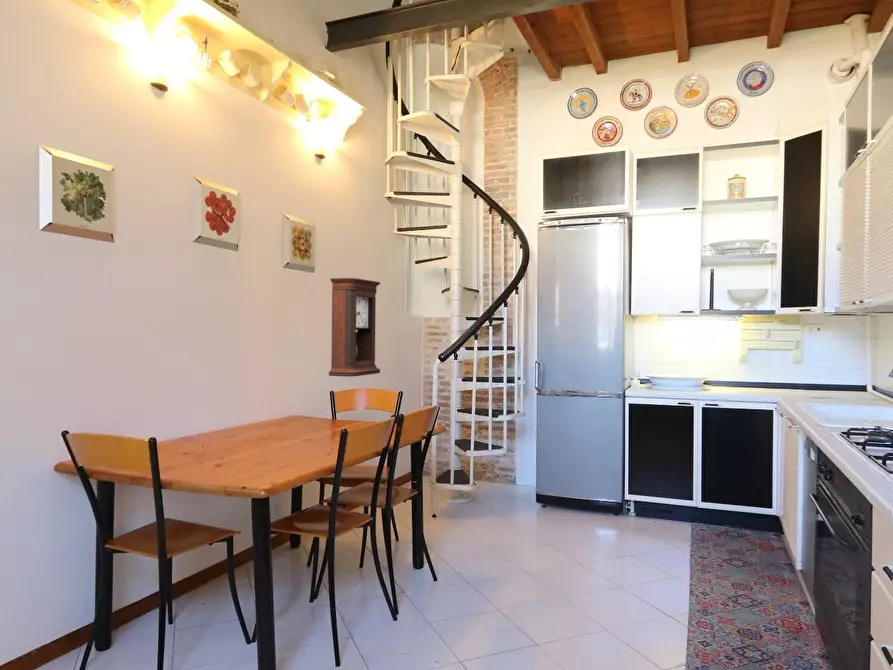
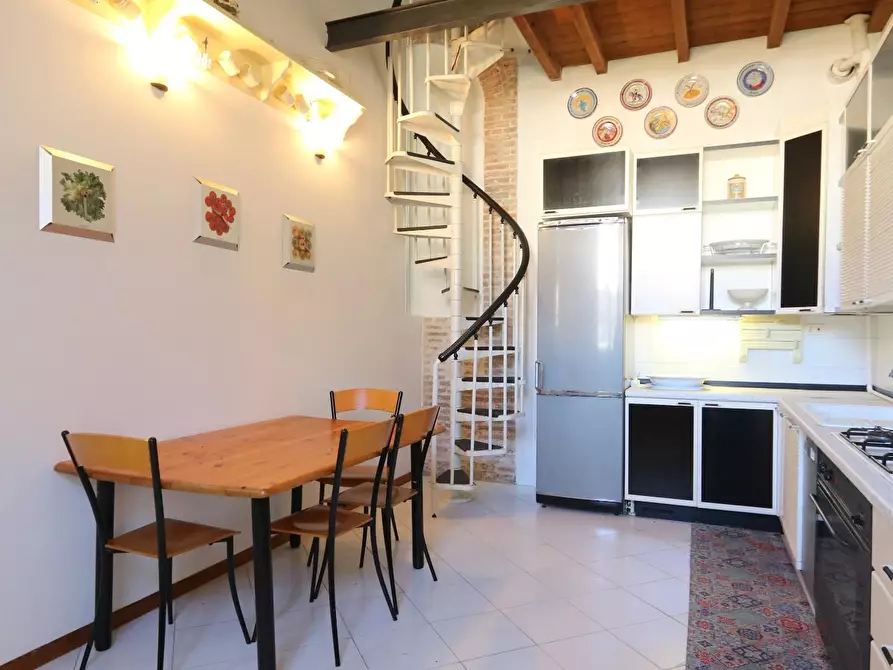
- pendulum clock (357, 327)
